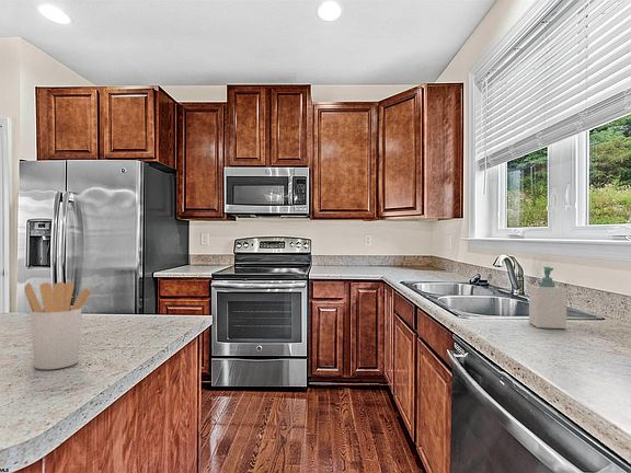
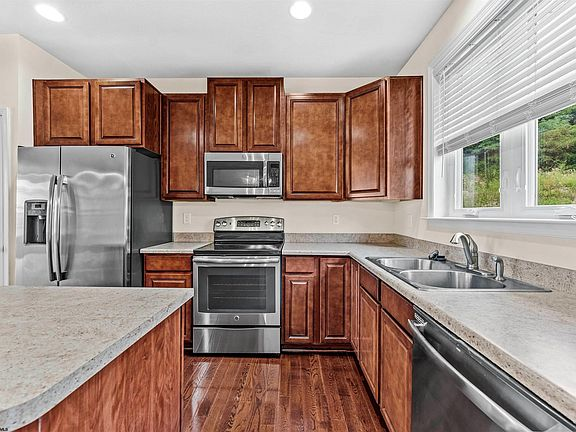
- utensil holder (56, 321)
- soap bottle (547, 296)
